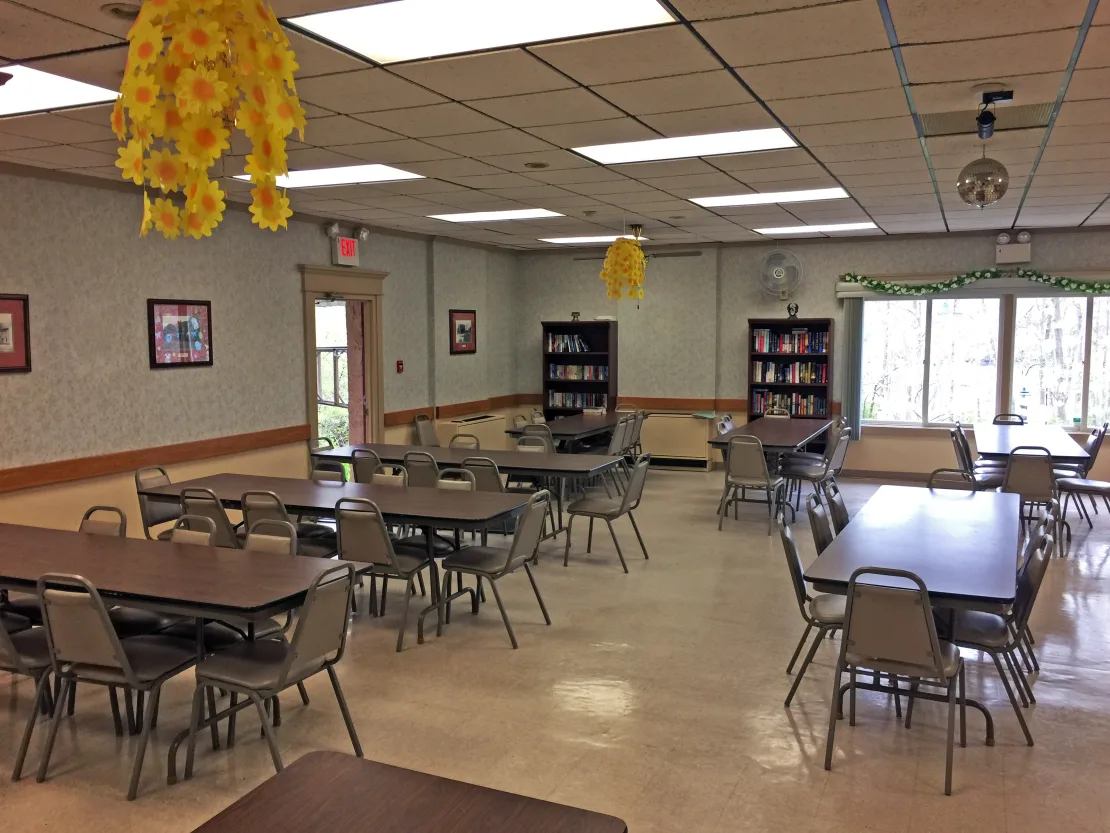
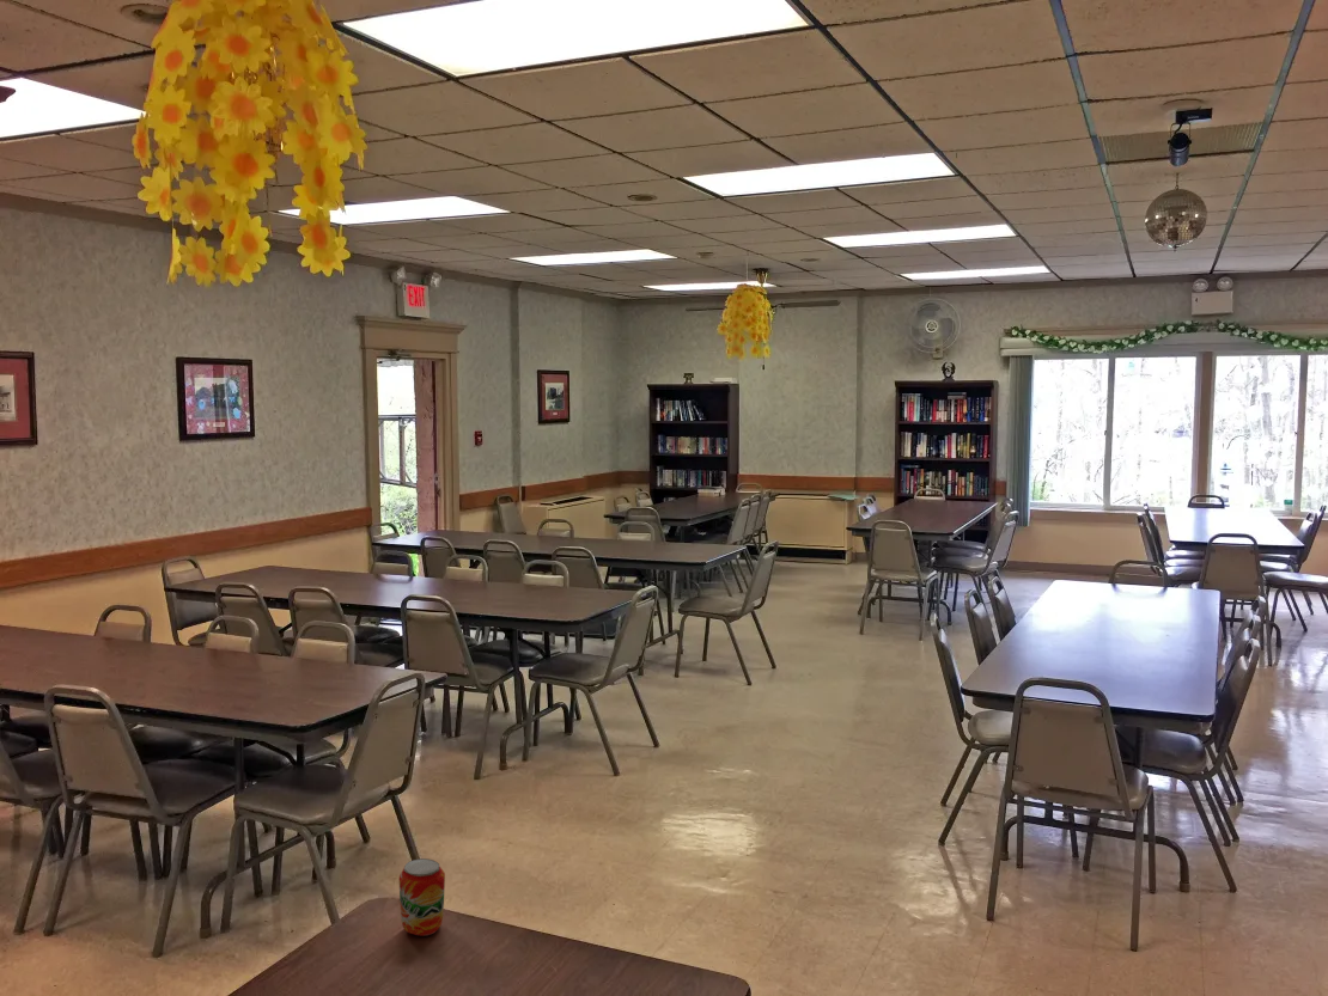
+ beverage can (422, 897)
